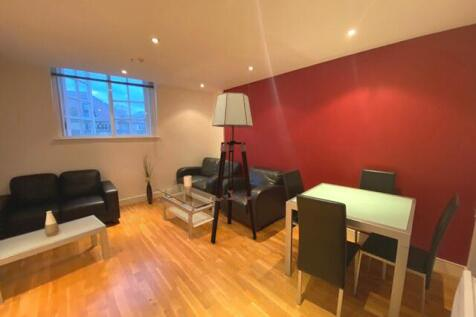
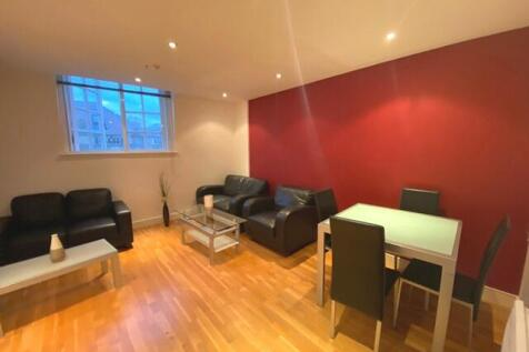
- floor lamp (229, 167)
